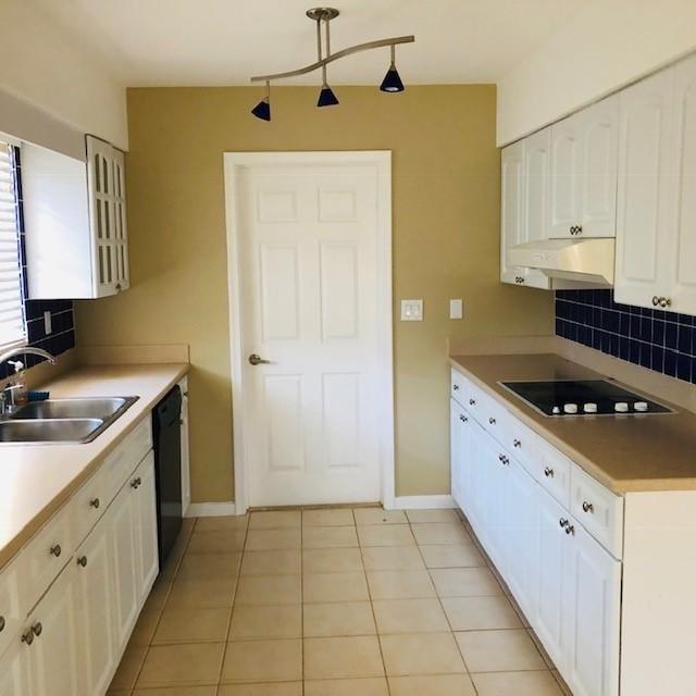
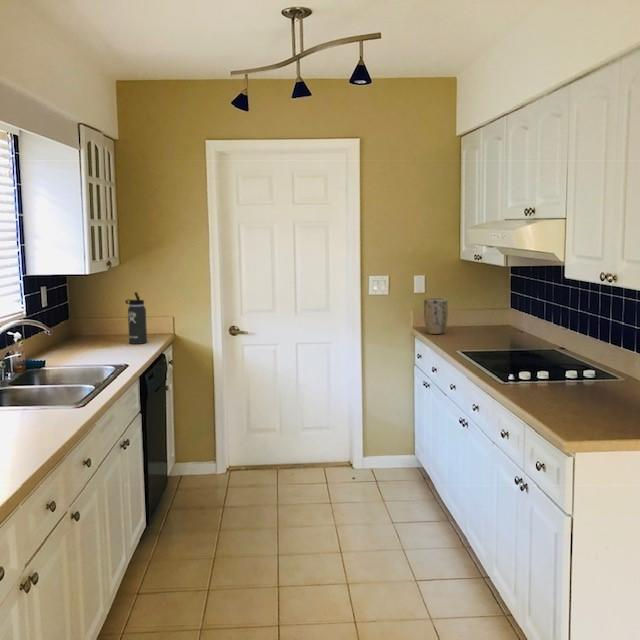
+ plant pot (435, 315)
+ thermos bottle (135, 317)
